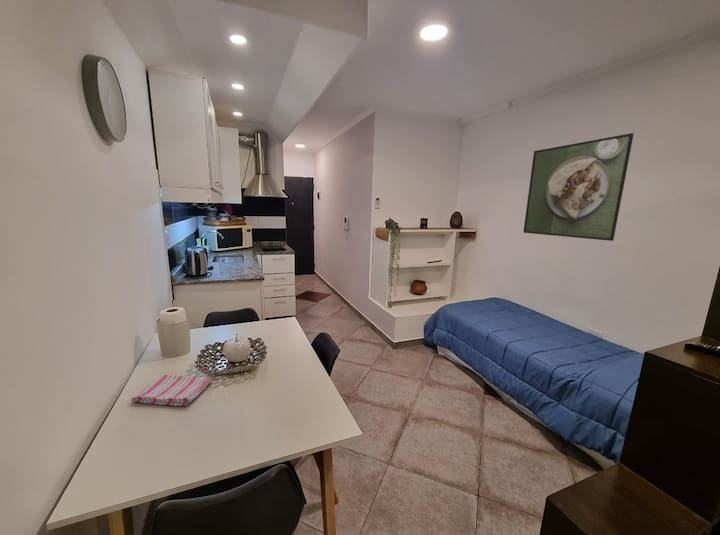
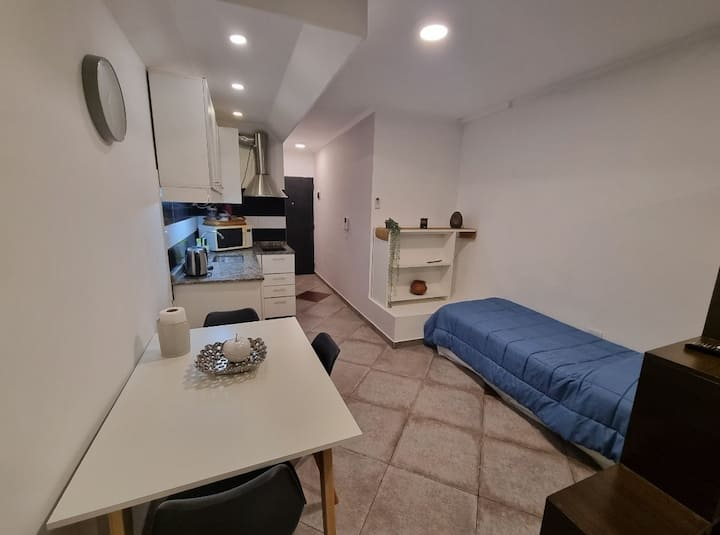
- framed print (569, 191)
- dish towel (174, 387)
